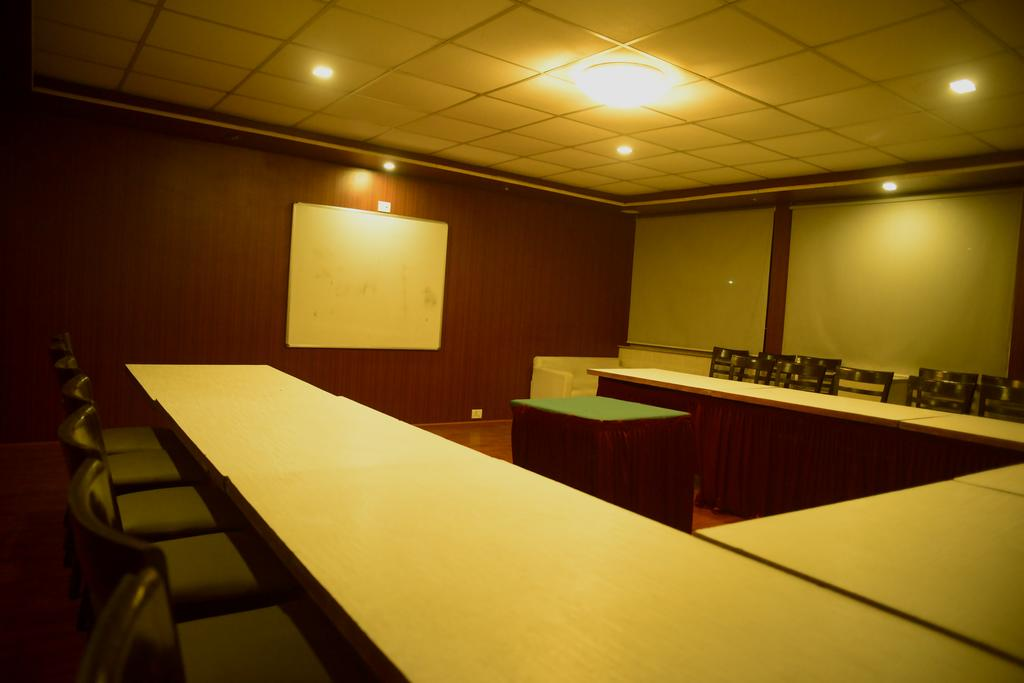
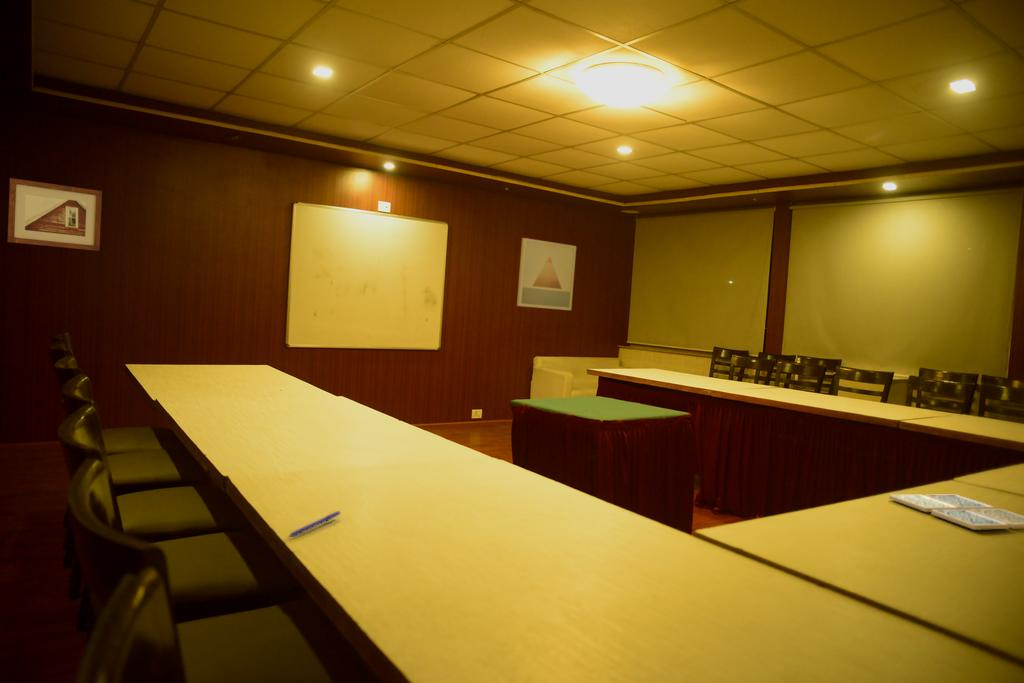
+ pen (314, 524)
+ picture frame (56, 215)
+ drink coaster (963, 510)
+ wall art (547, 275)
